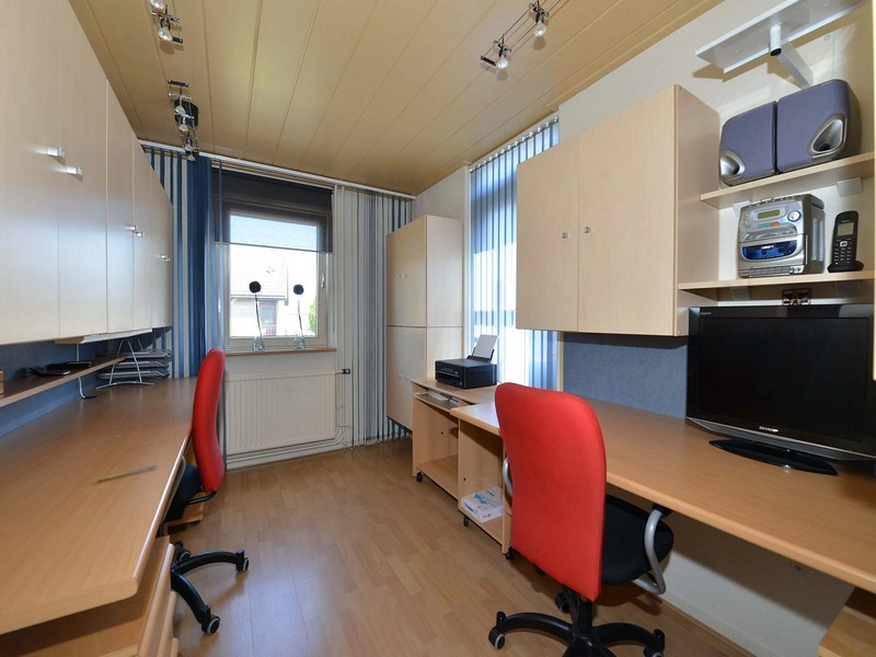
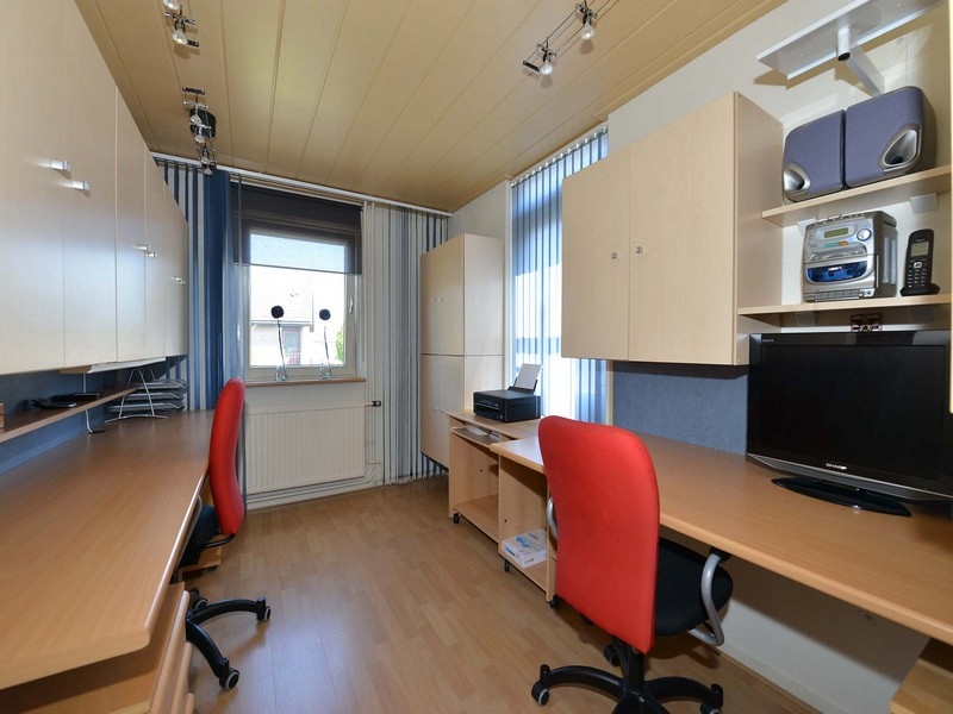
- pen (128, 472)
